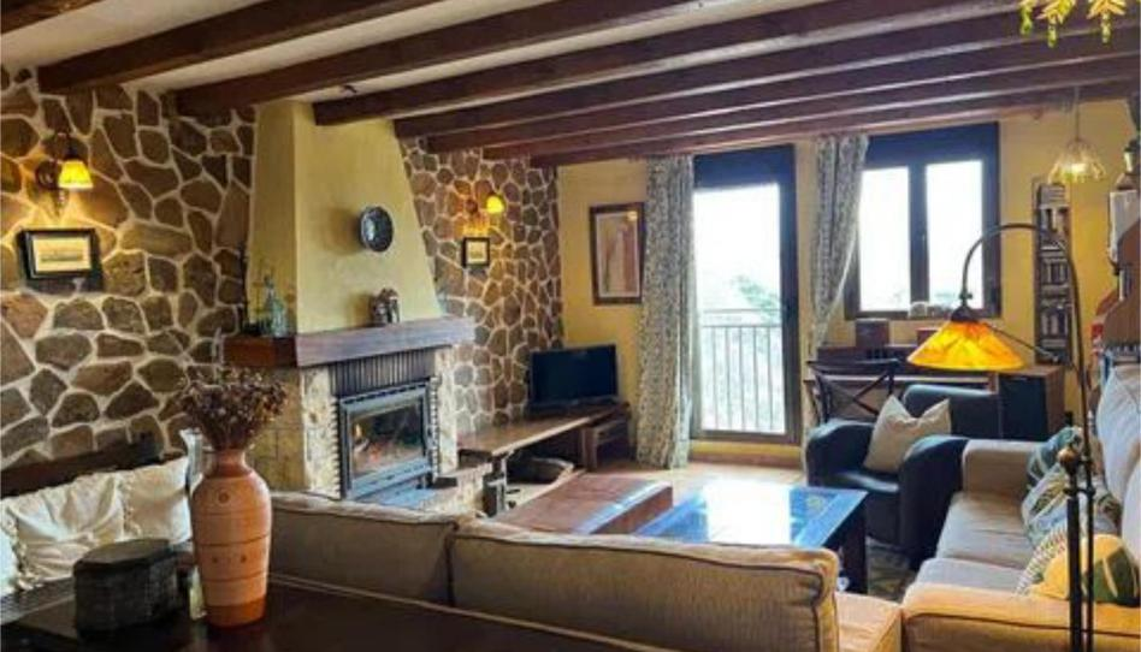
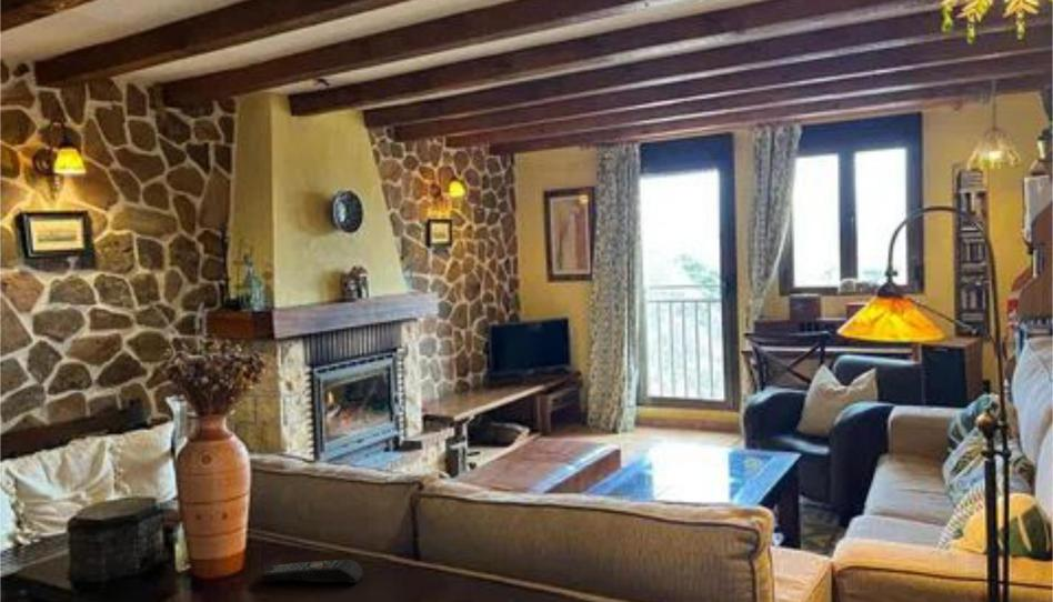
+ remote control (312, 571)
